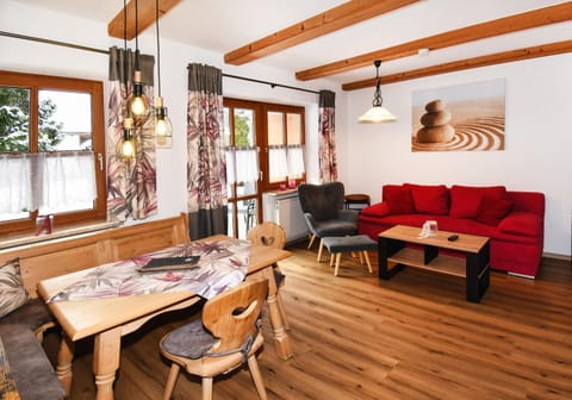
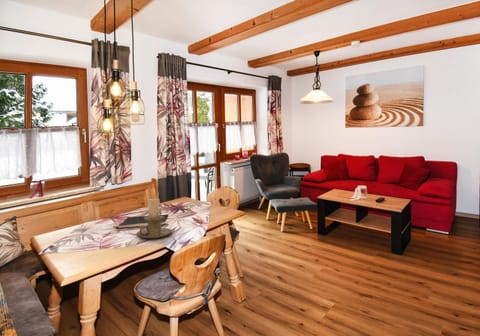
+ candle holder (154, 216)
